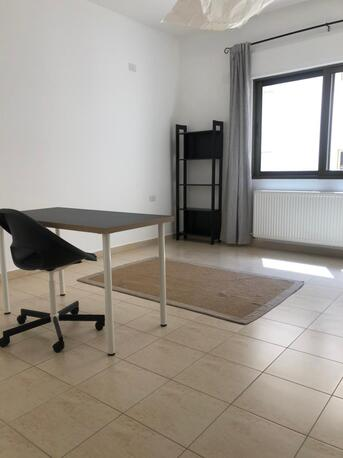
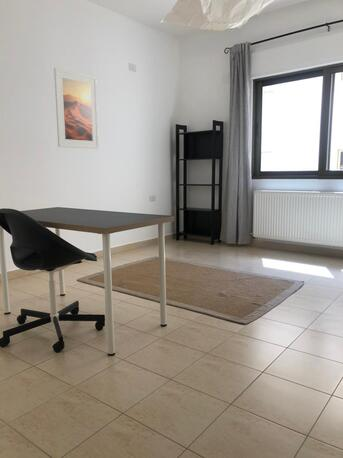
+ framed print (77, 110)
